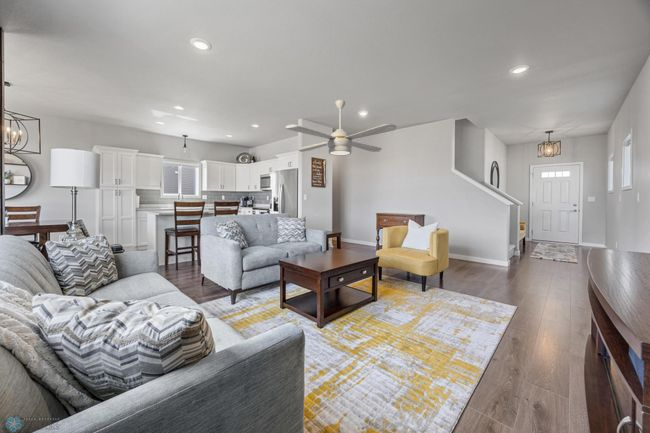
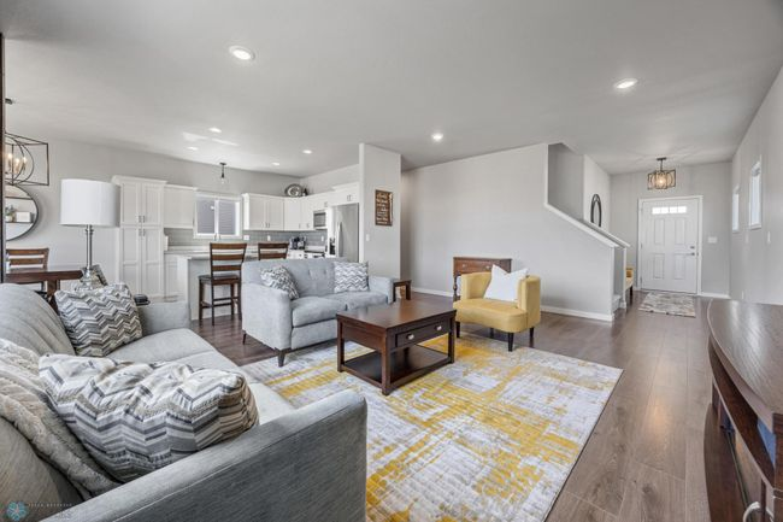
- ceiling fan (340, 127)
